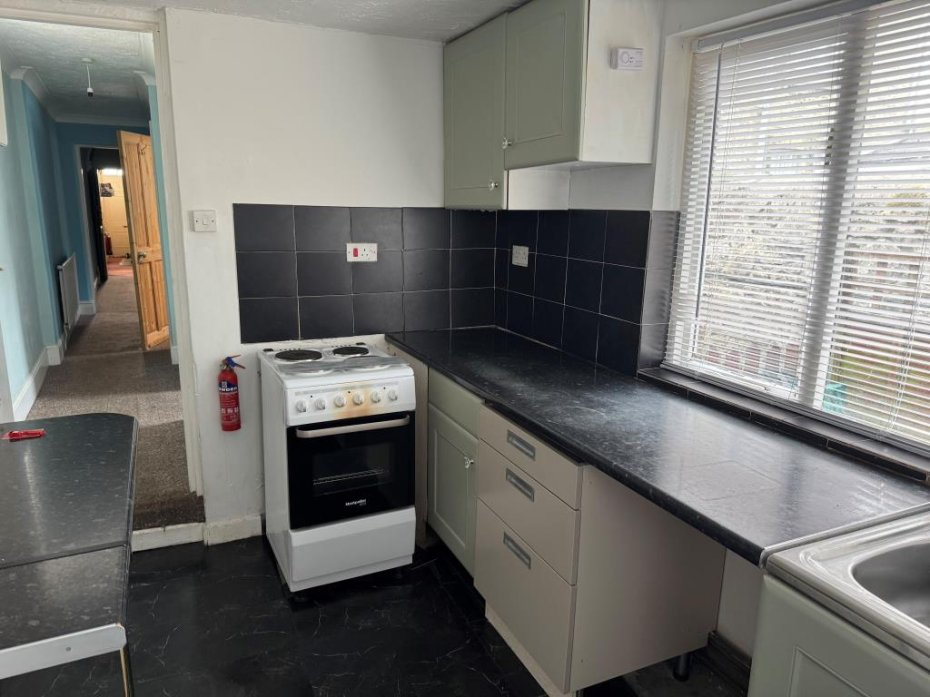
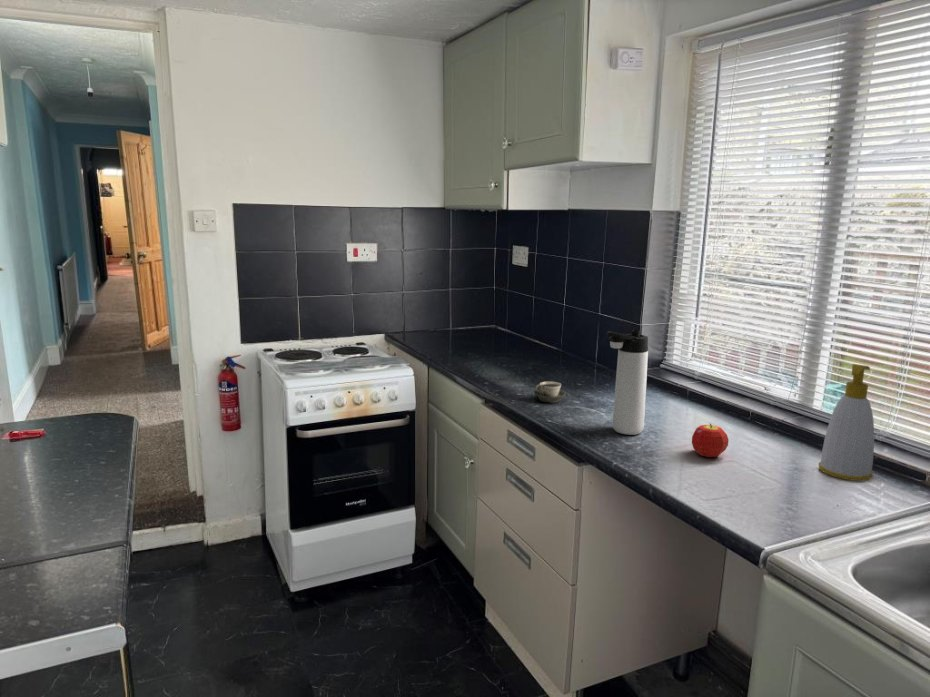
+ fruit (709, 438)
+ cup (549, 392)
+ soap bottle (852, 419)
+ thermos bottle (624, 382)
